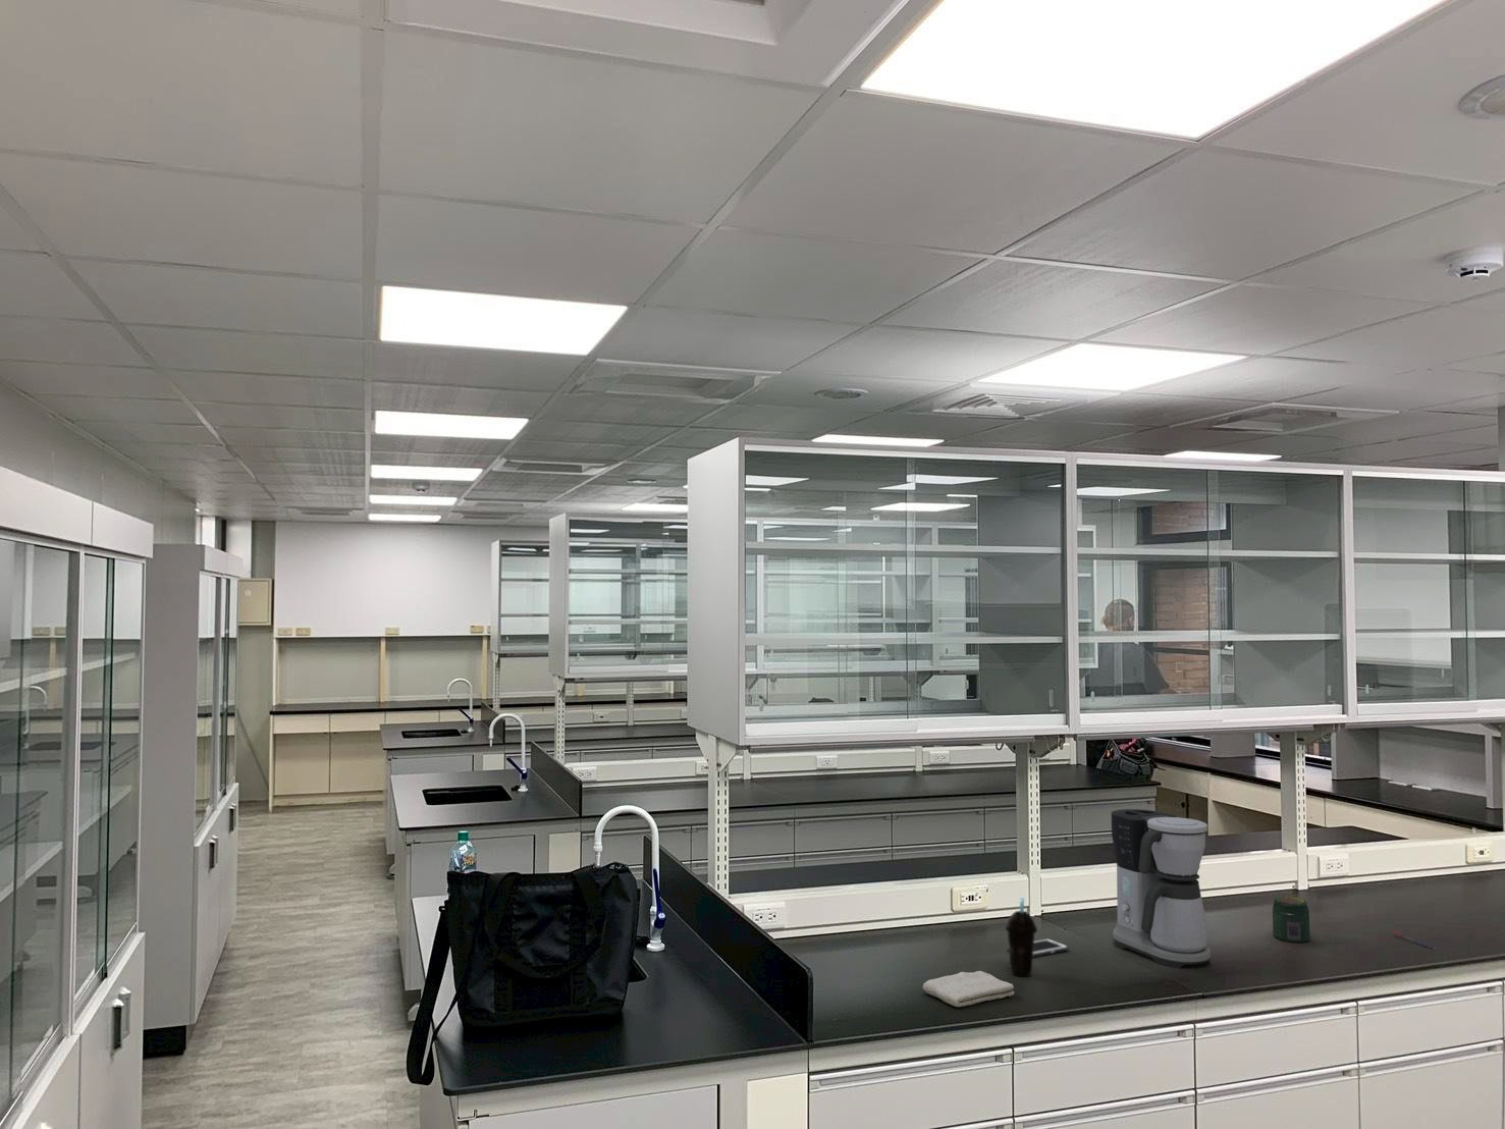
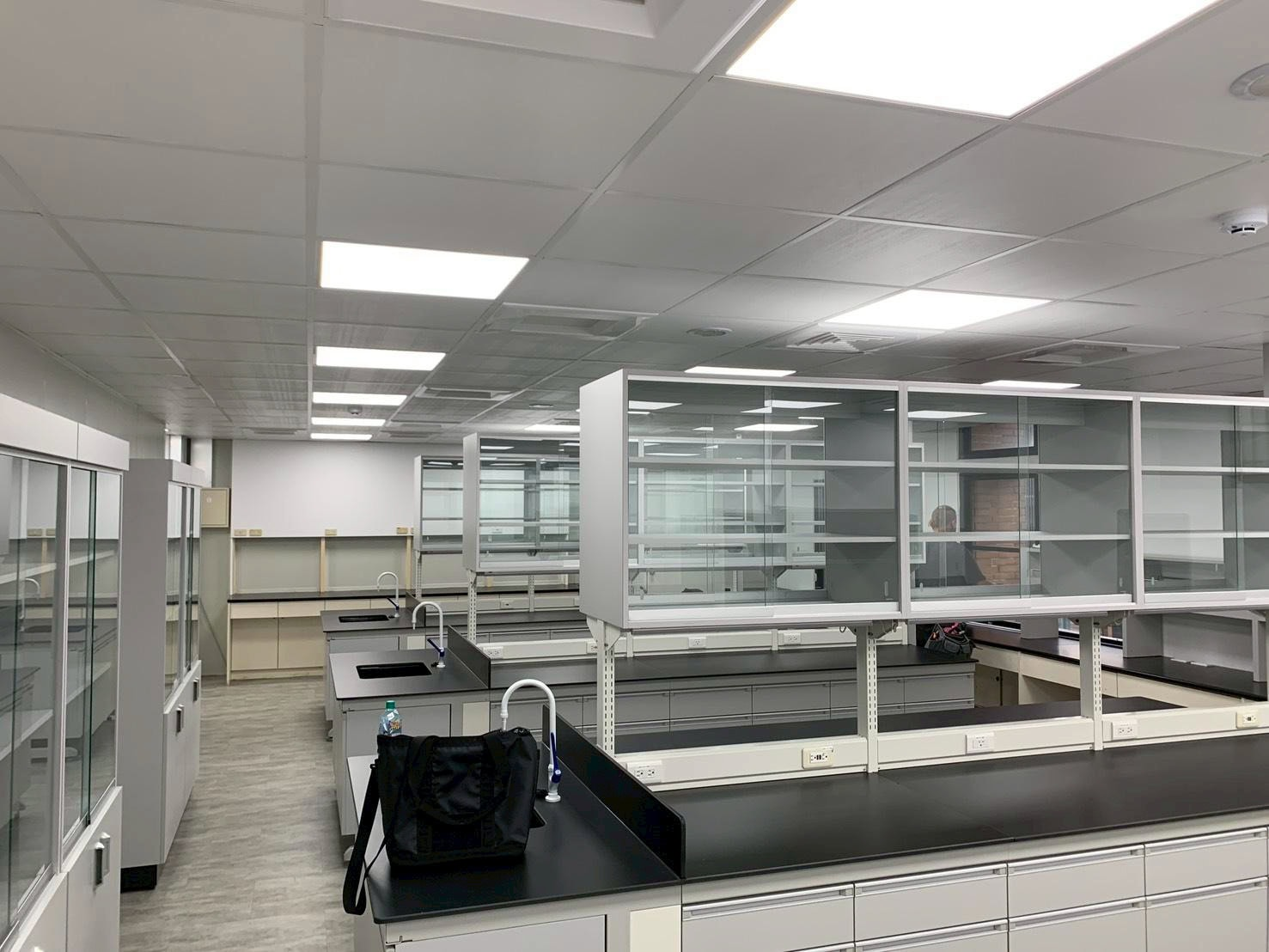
- washcloth (969, 988)
- cup (1021, 936)
- pen (1414, 939)
- cell phone (1038, 948)
- jar (1292, 918)
- coffee maker (1153, 885)
